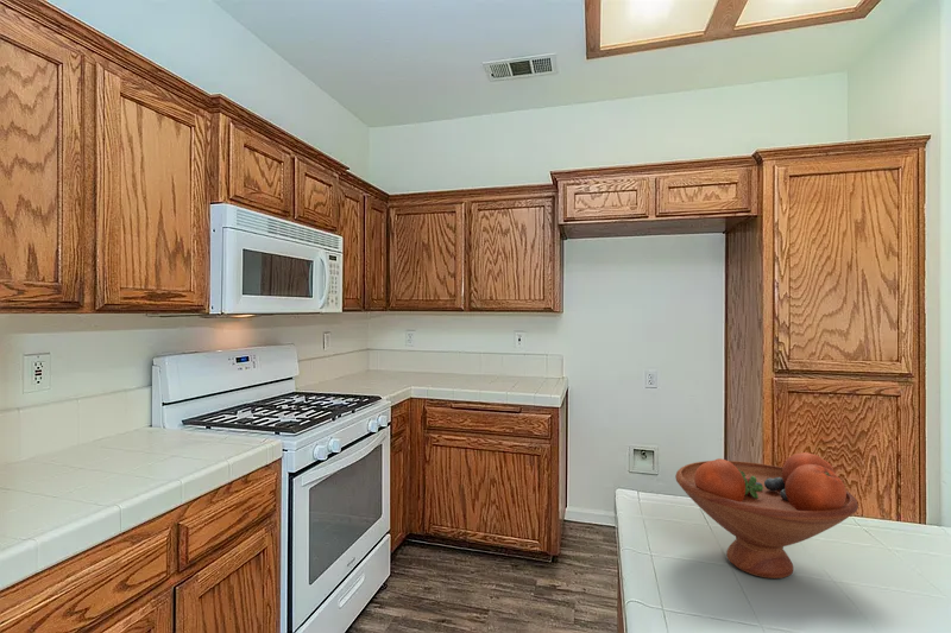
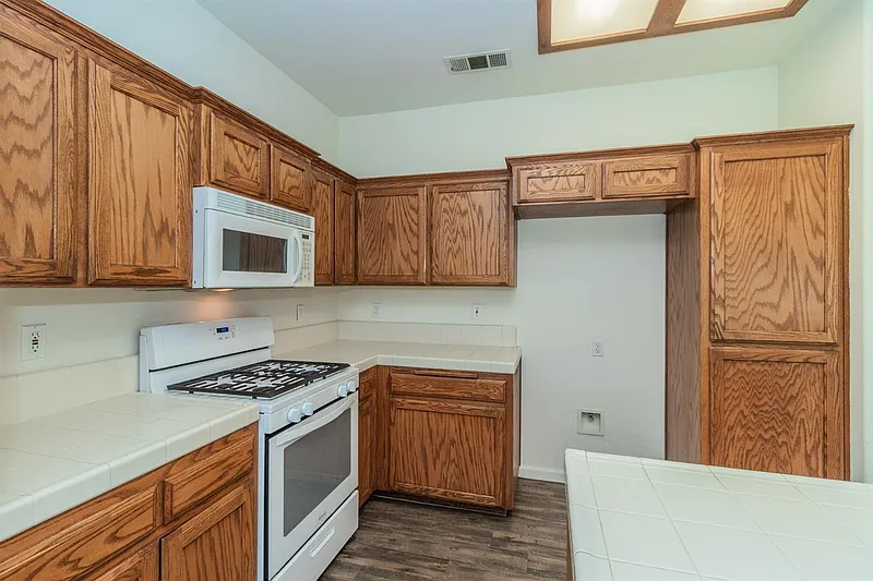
- fruit bowl (758, 507)
